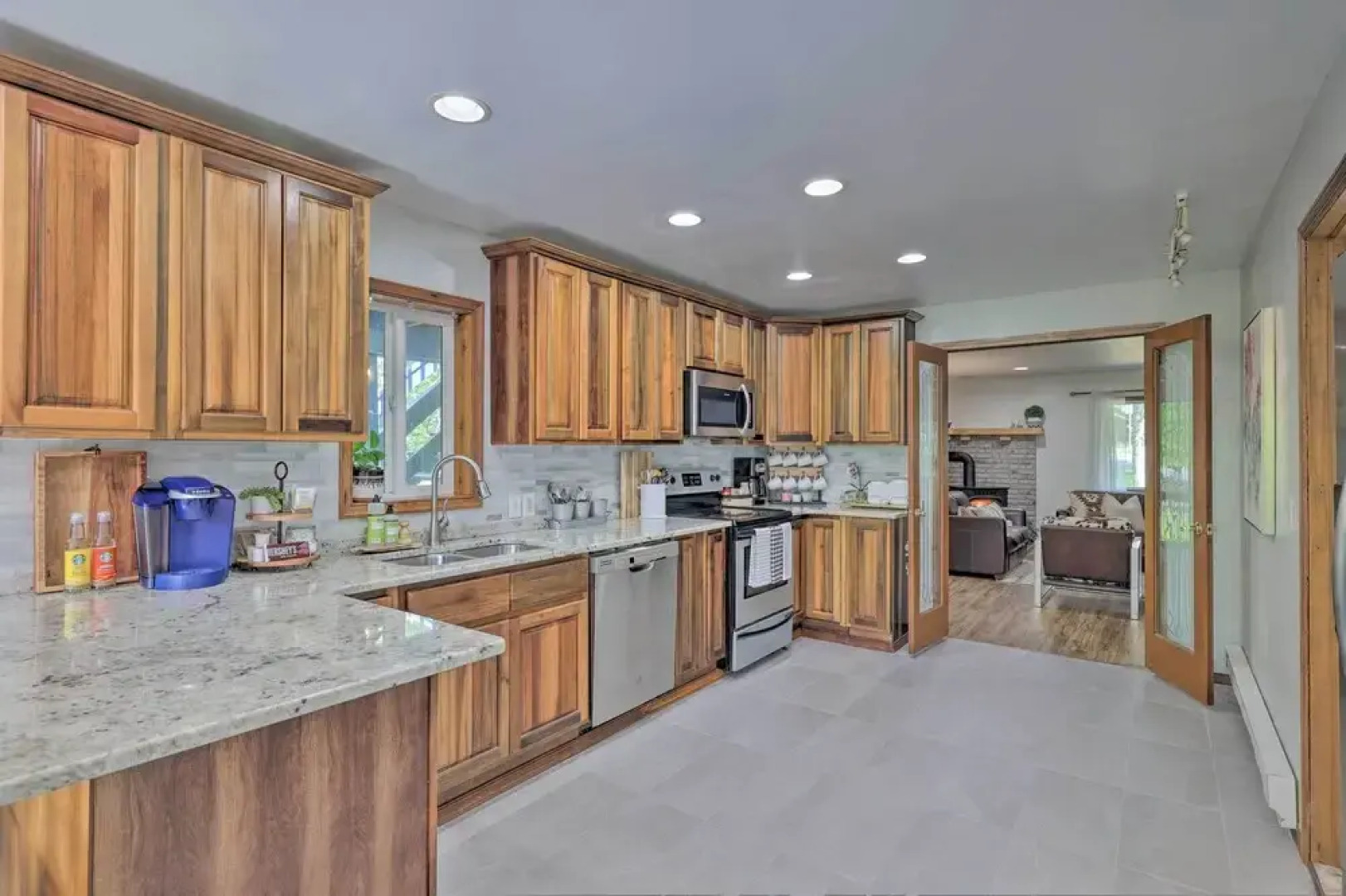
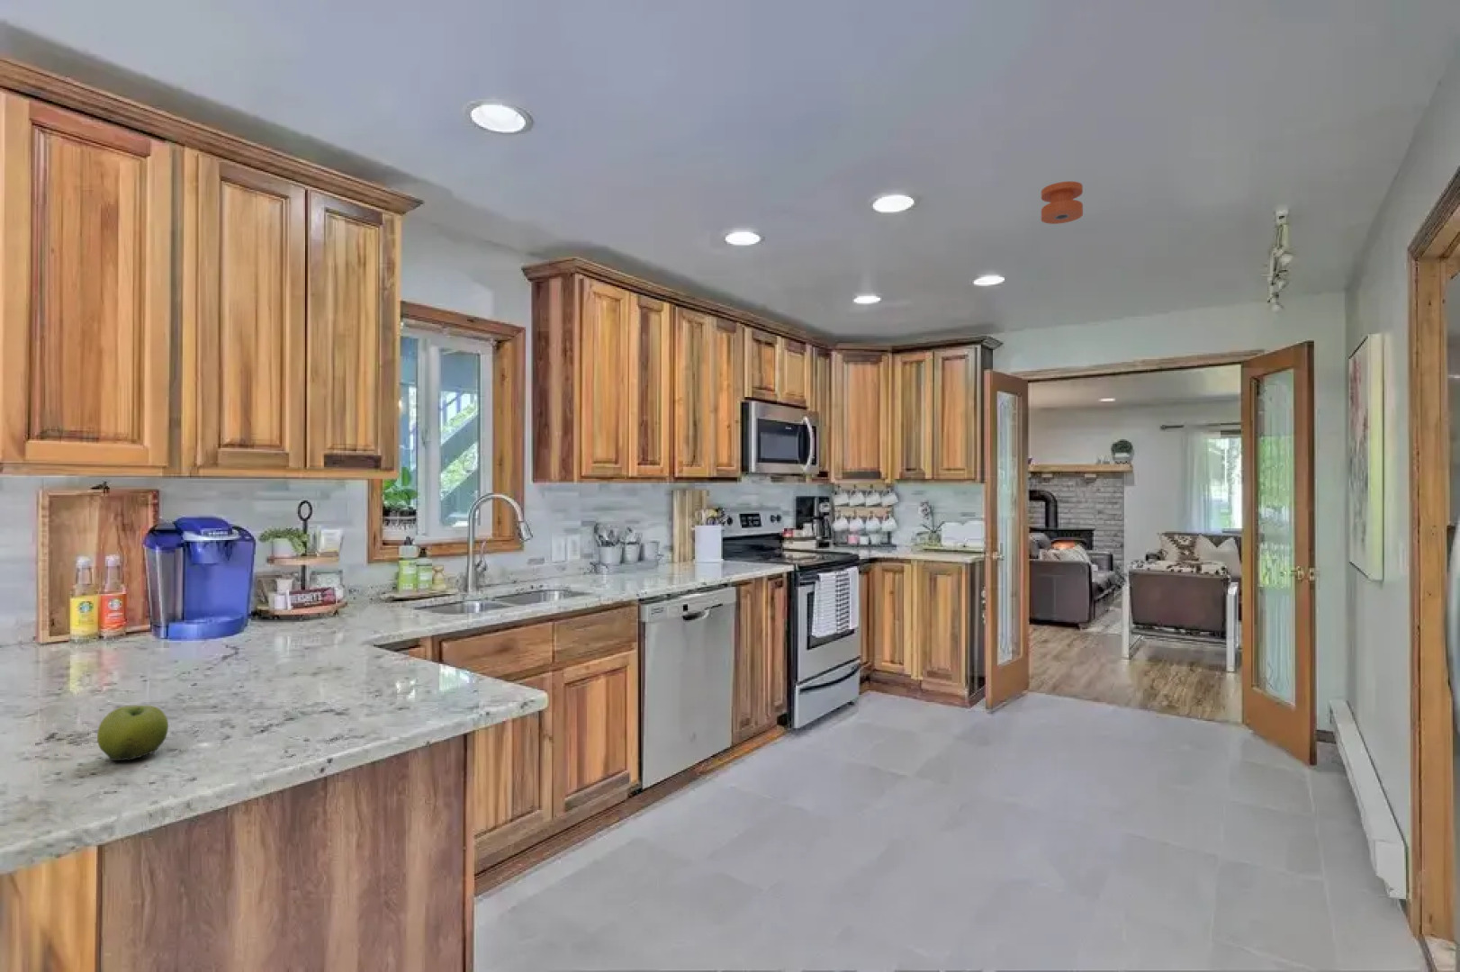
+ fruit (132, 731)
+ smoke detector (1061, 203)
